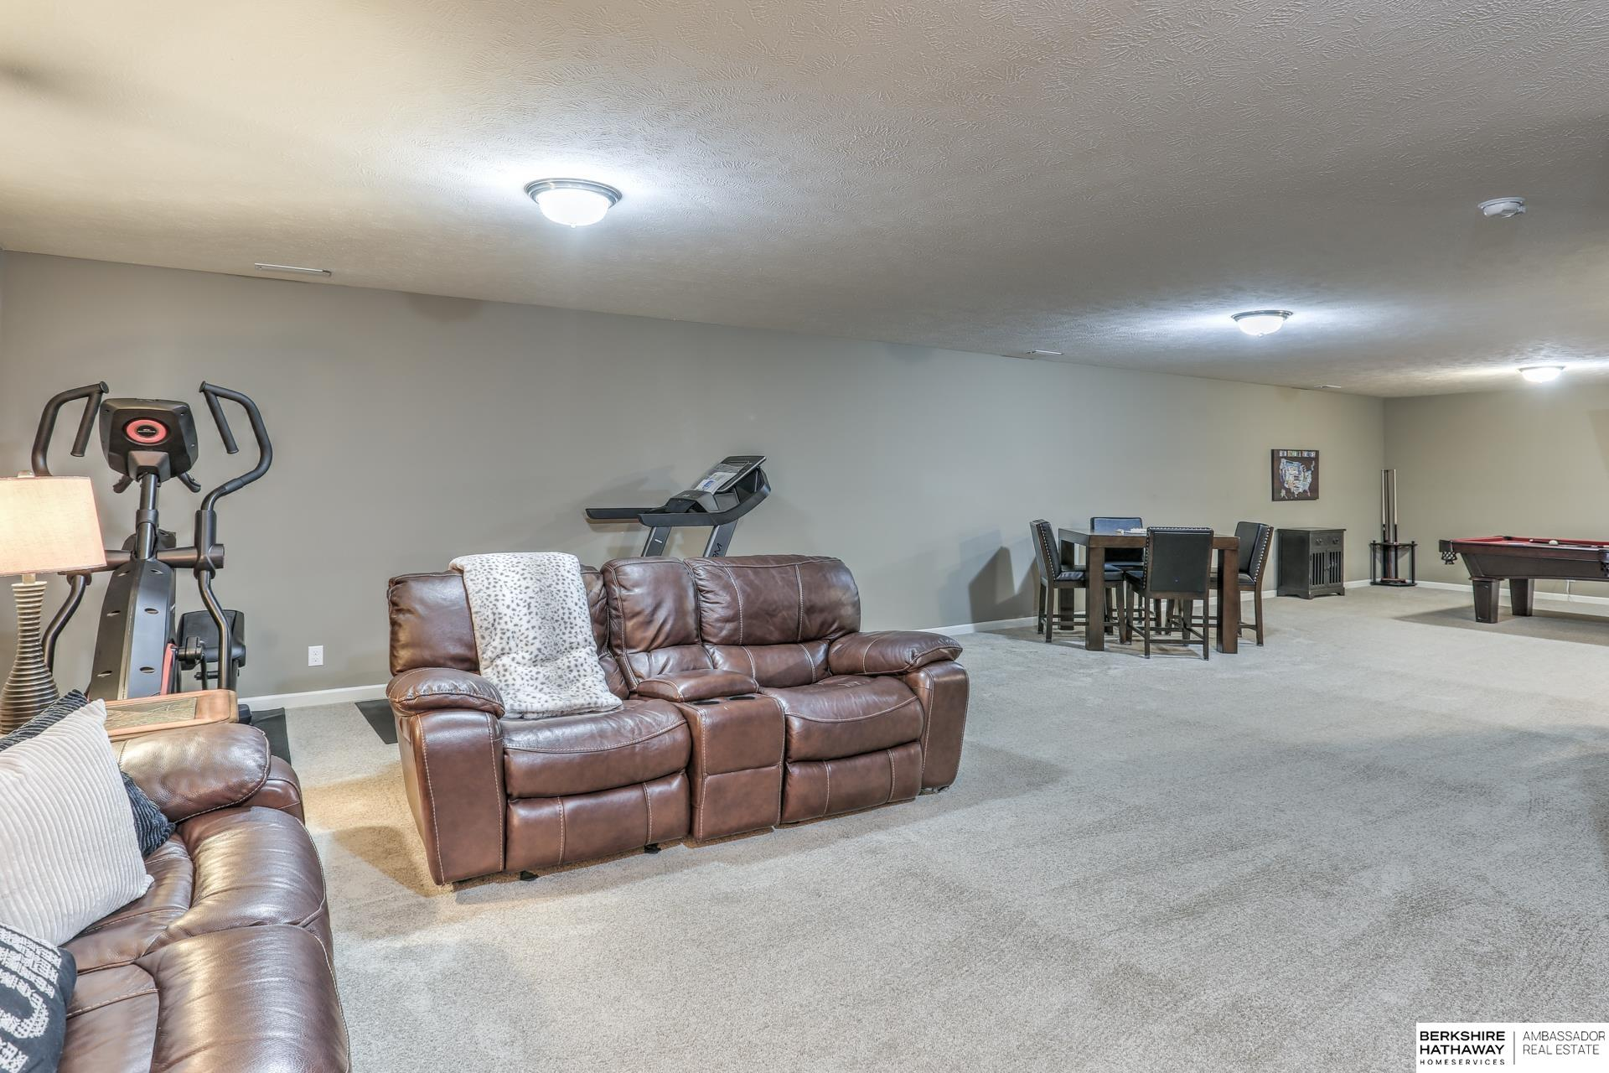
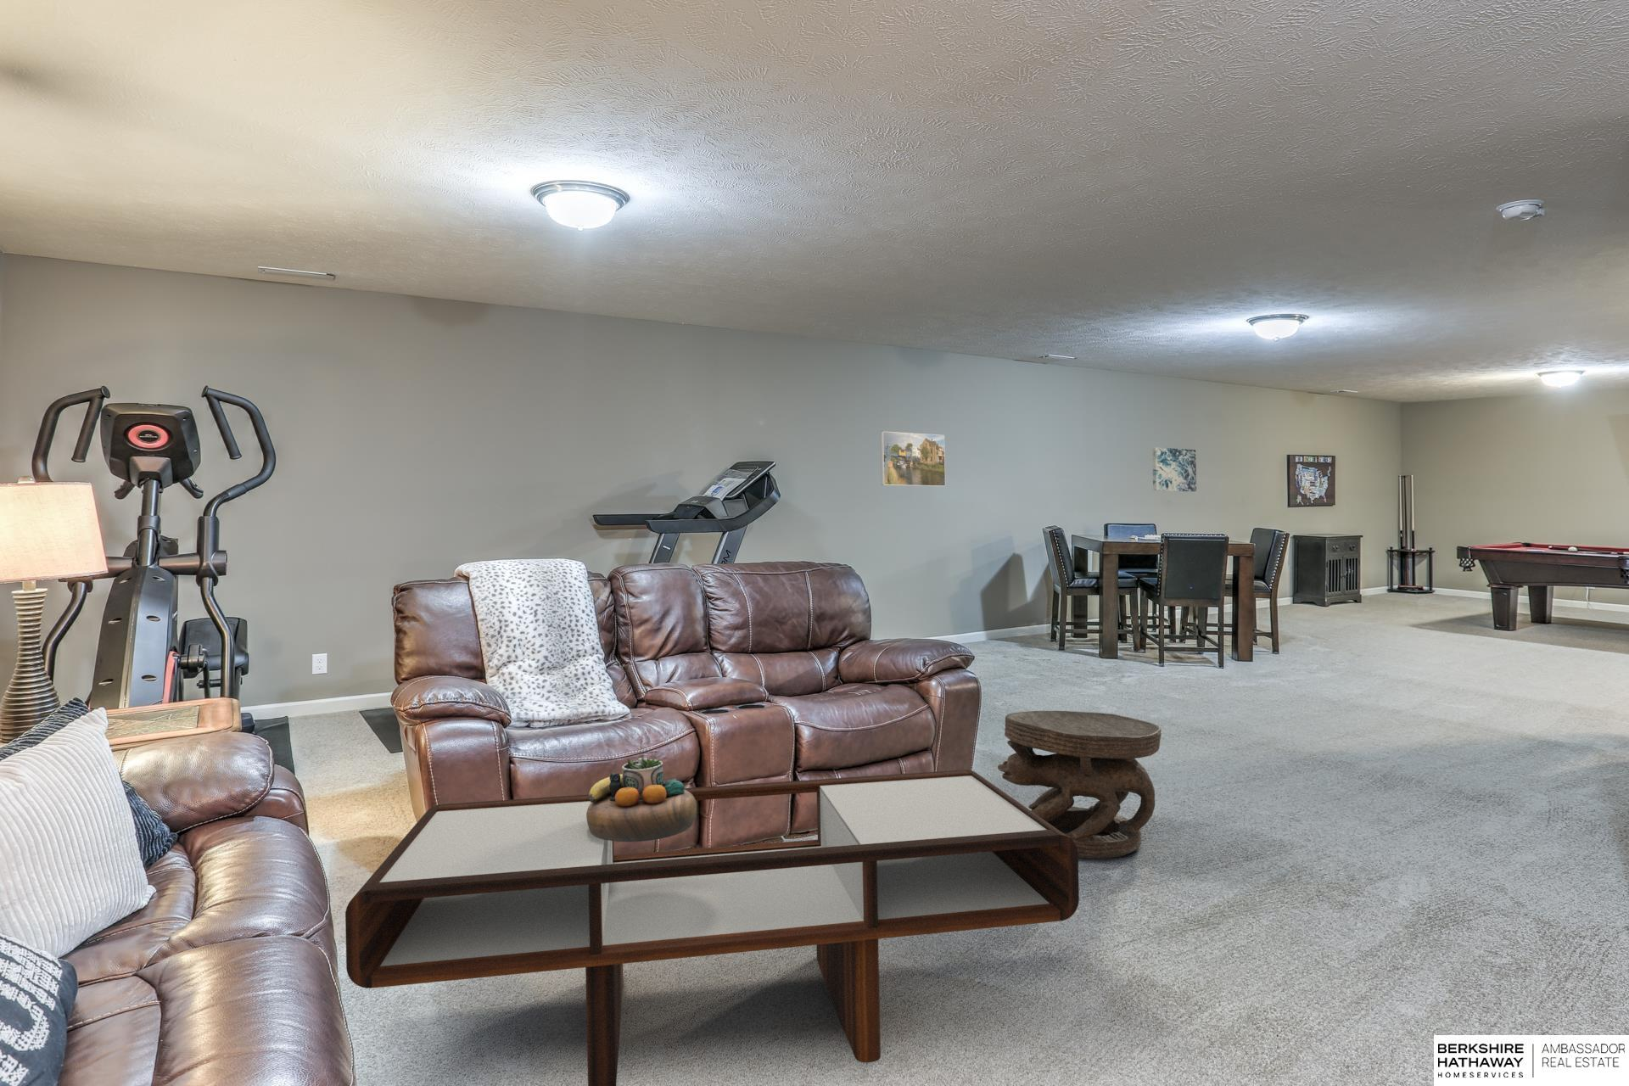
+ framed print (913, 459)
+ coffee table (727, 918)
+ carved stool (1076, 778)
+ wall art (1174, 469)
+ decorative bowl (641, 788)
